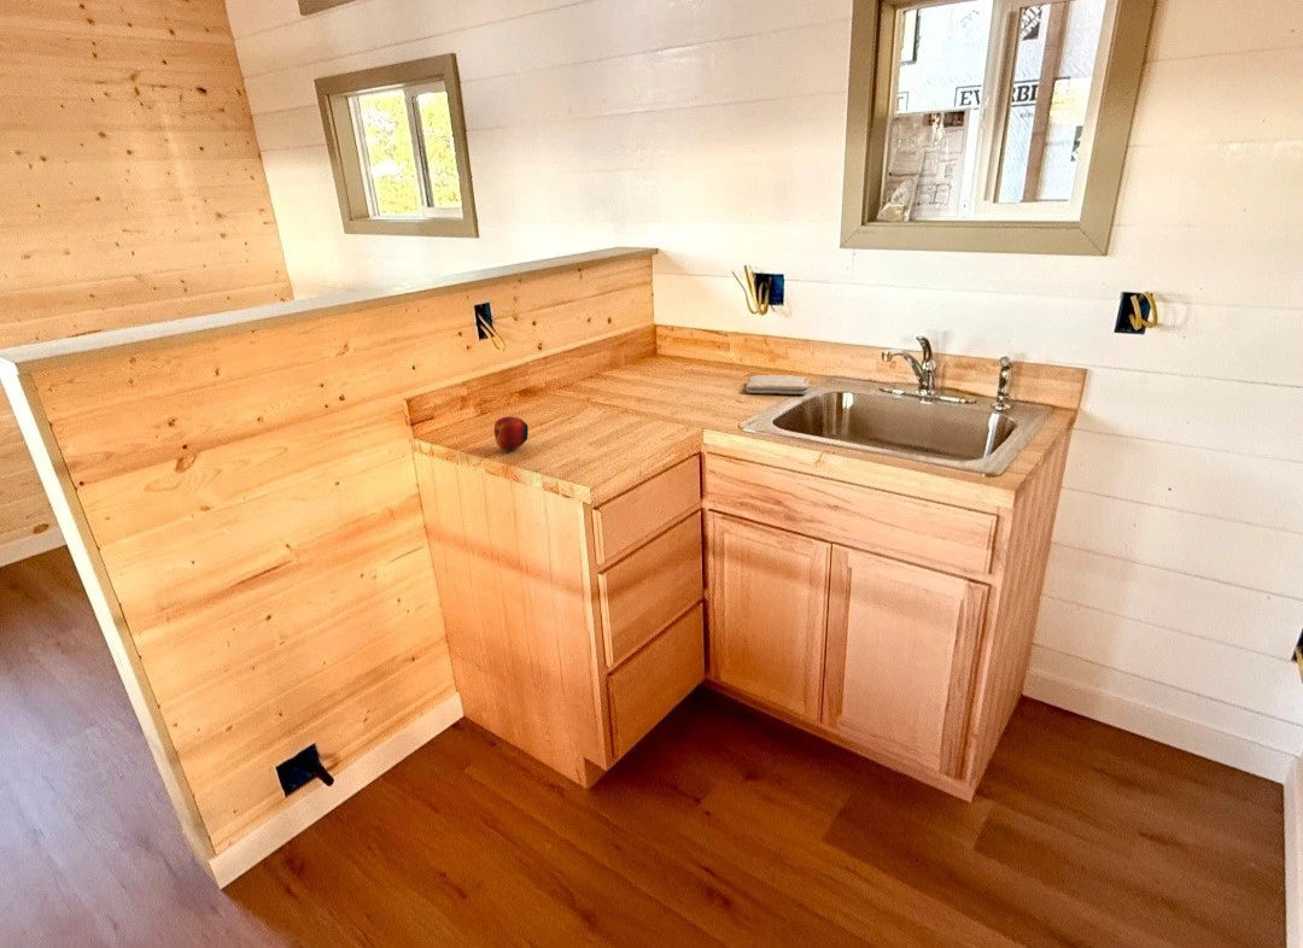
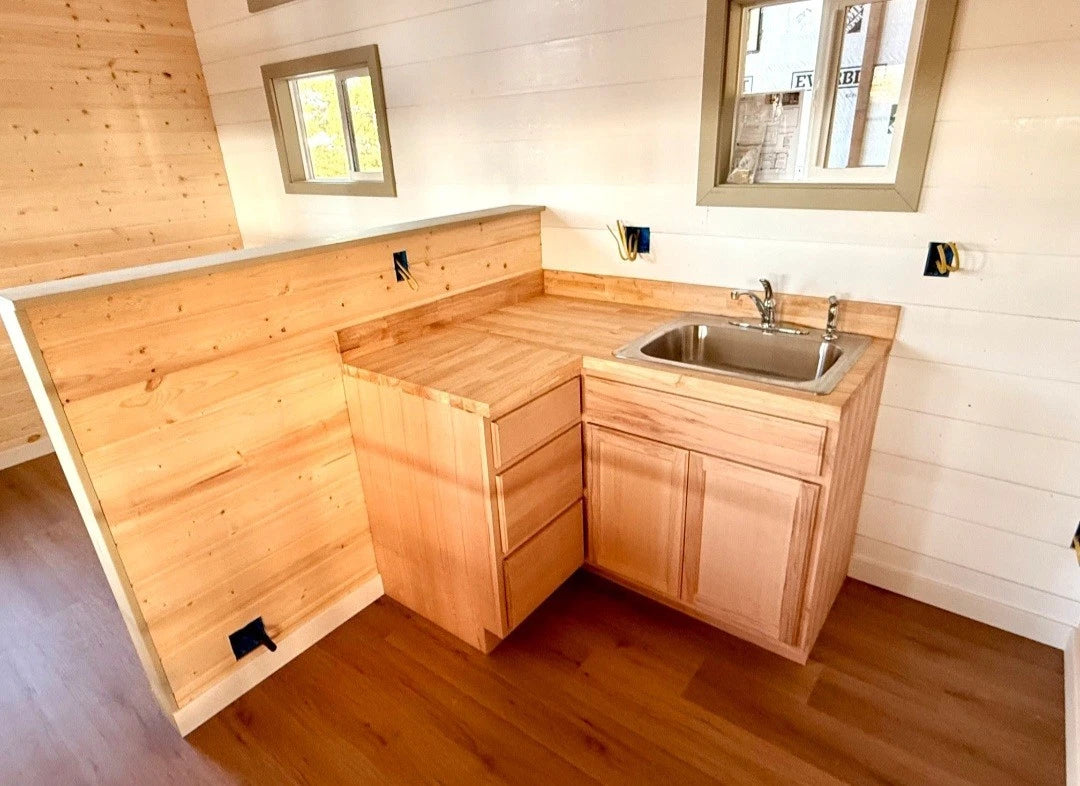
- washcloth (777, 384)
- apple (510, 432)
